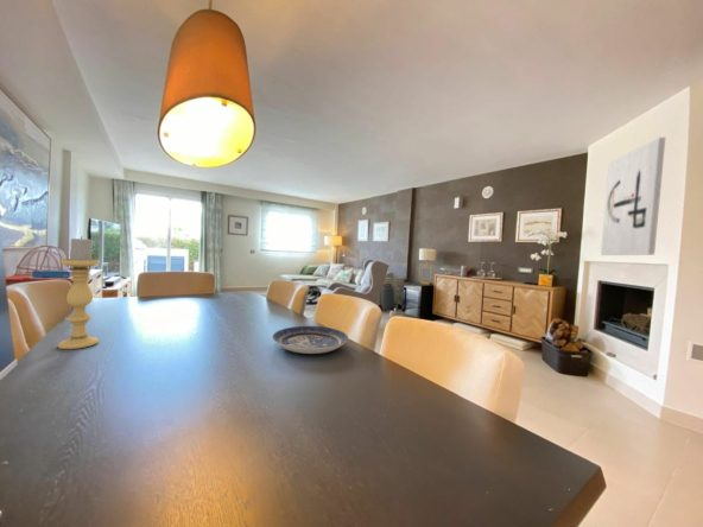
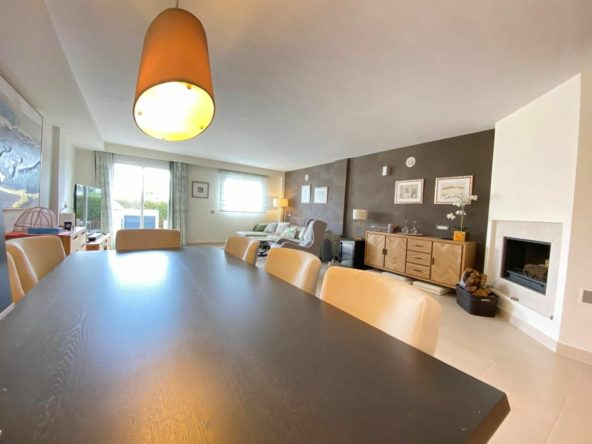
- plate (310, 341)
- candle holder (80, 290)
- wall art (629, 203)
